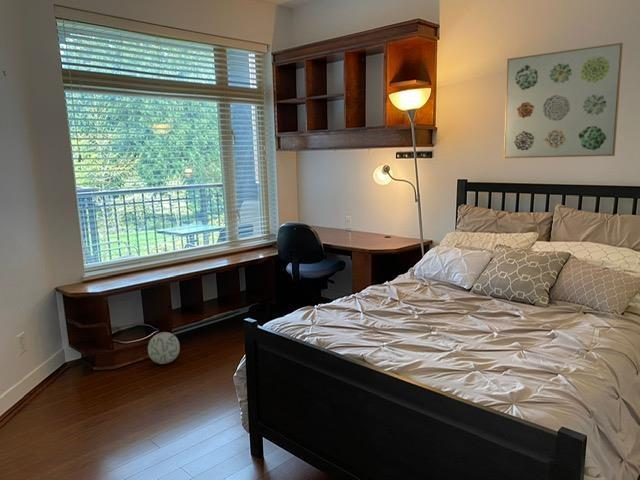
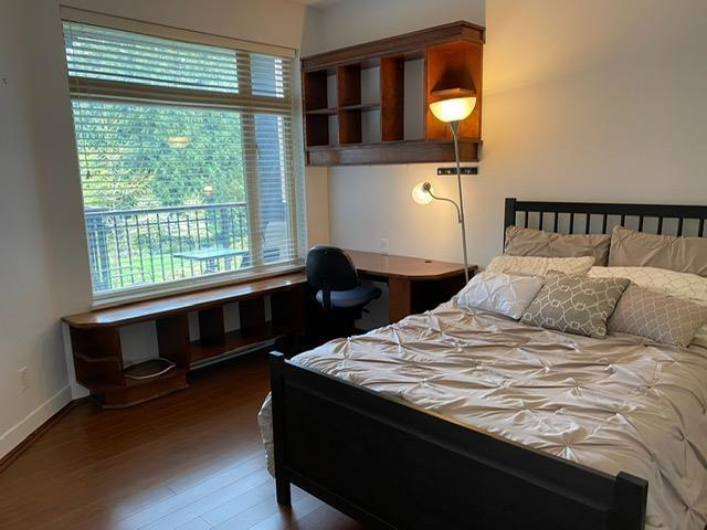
- wall art (558, 105)
- ball (163, 347)
